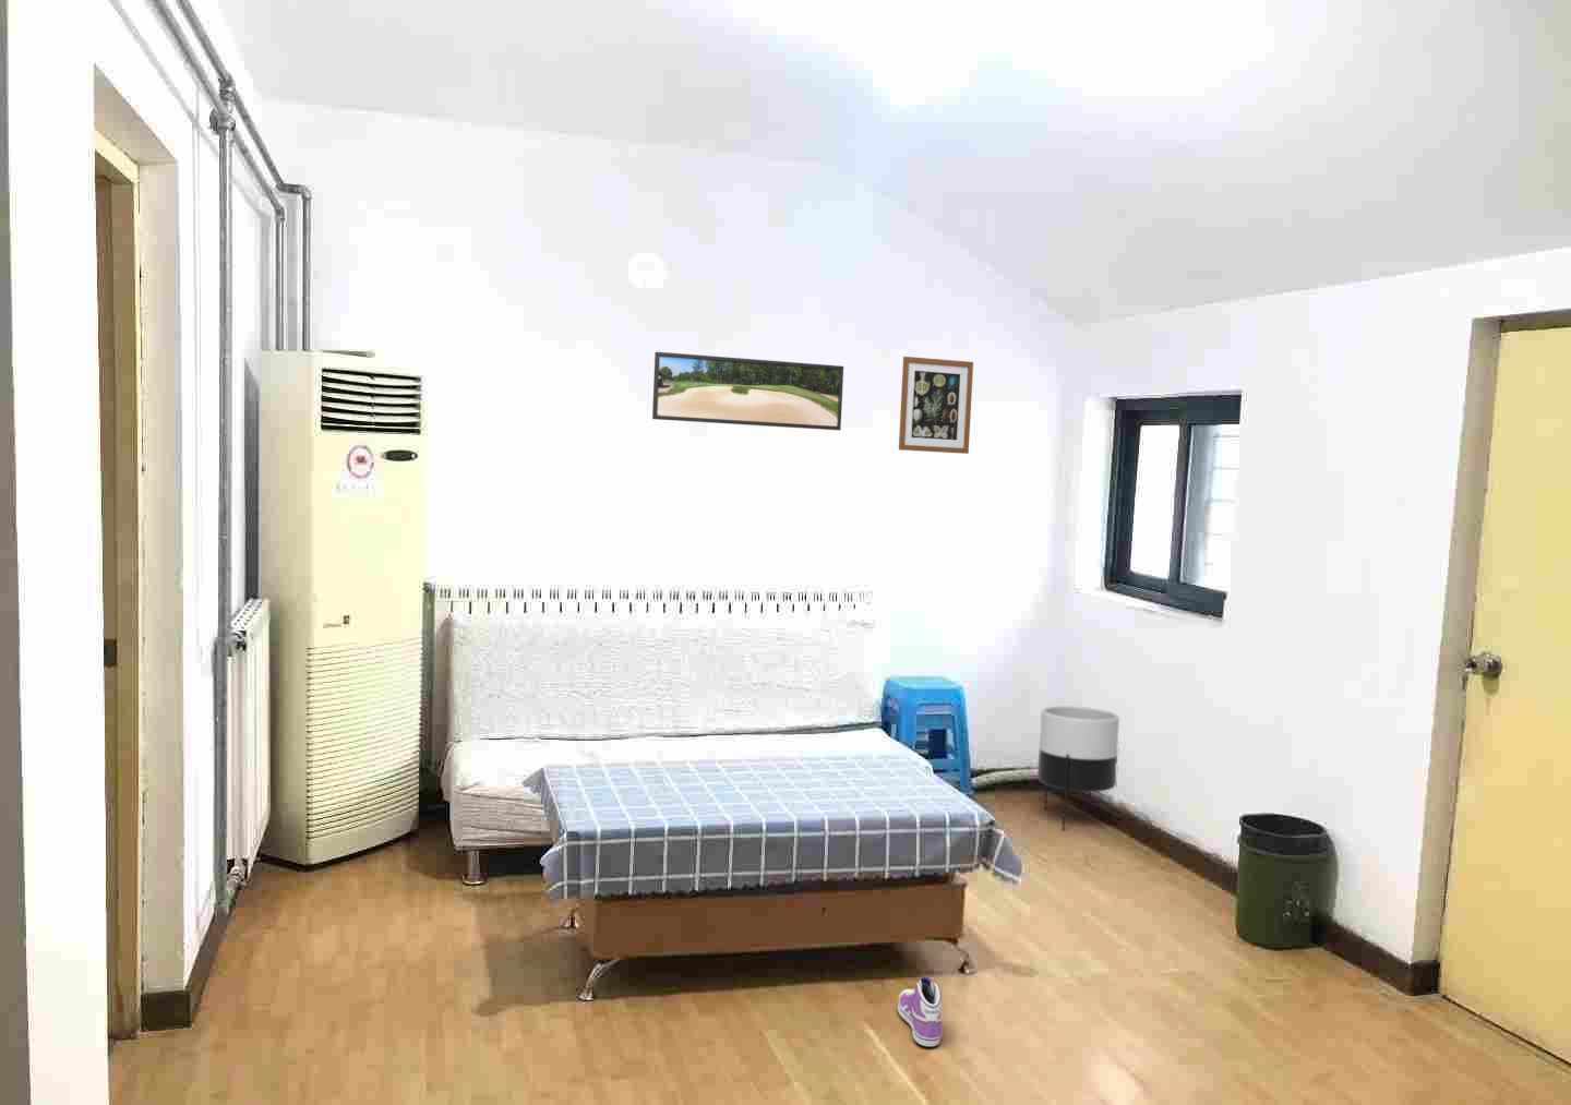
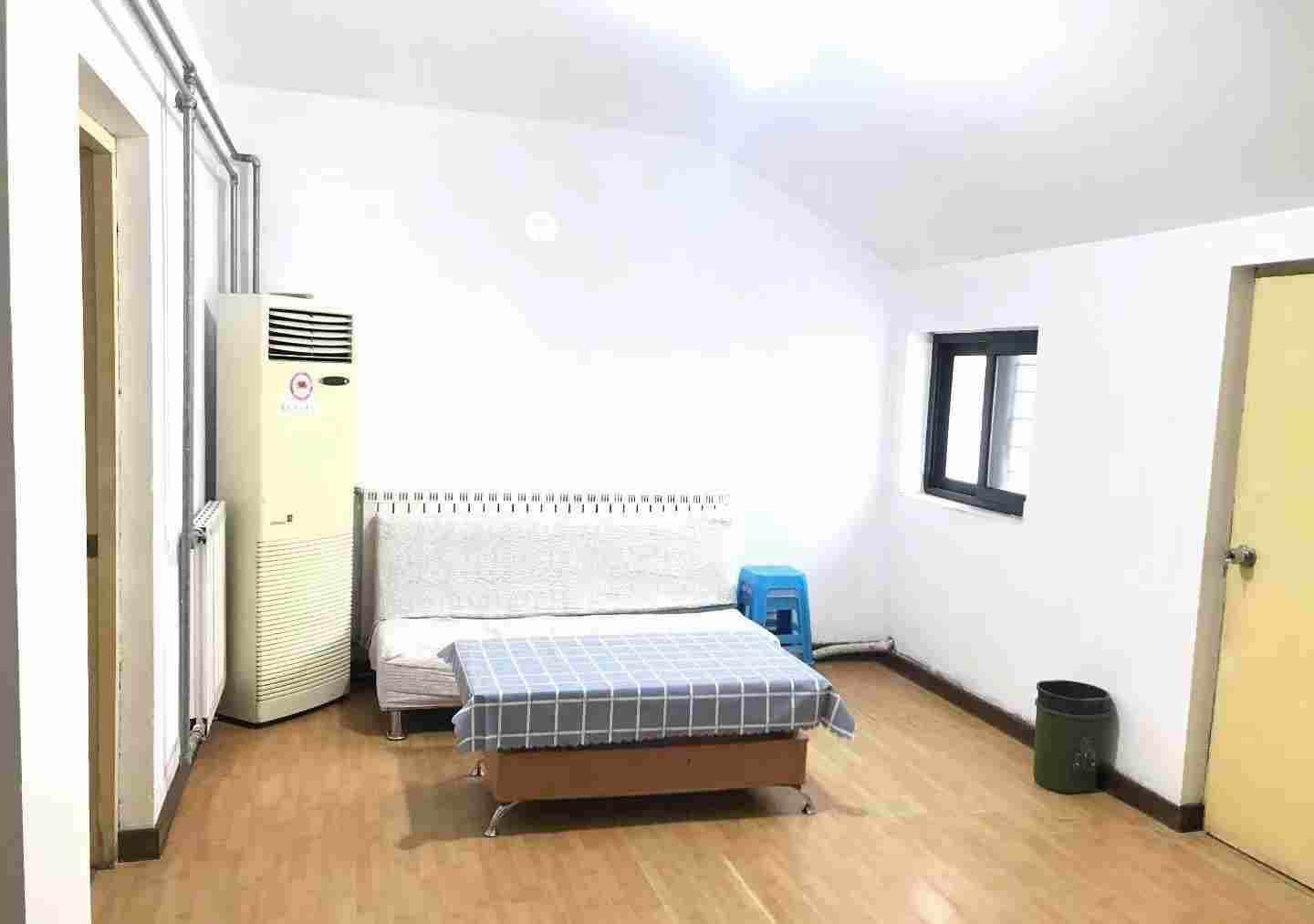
- wall art (936, 404)
- sneaker (922, 997)
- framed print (750, 391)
- planter (1077, 765)
